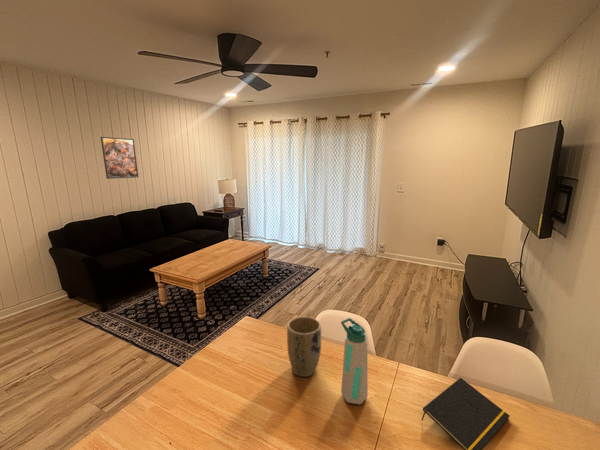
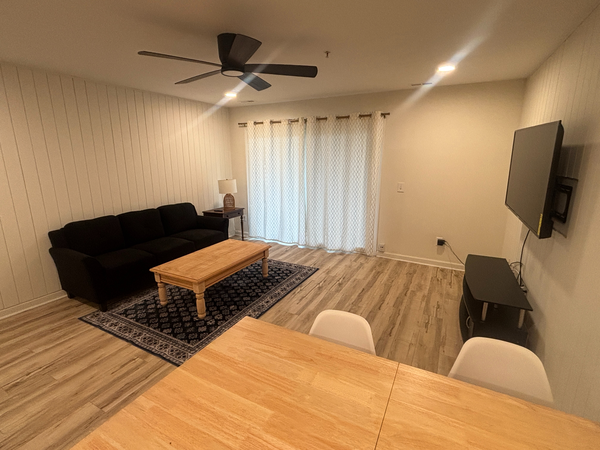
- plant pot (304, 347)
- notepad (466, 412)
- water bottle (353, 361)
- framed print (120, 158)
